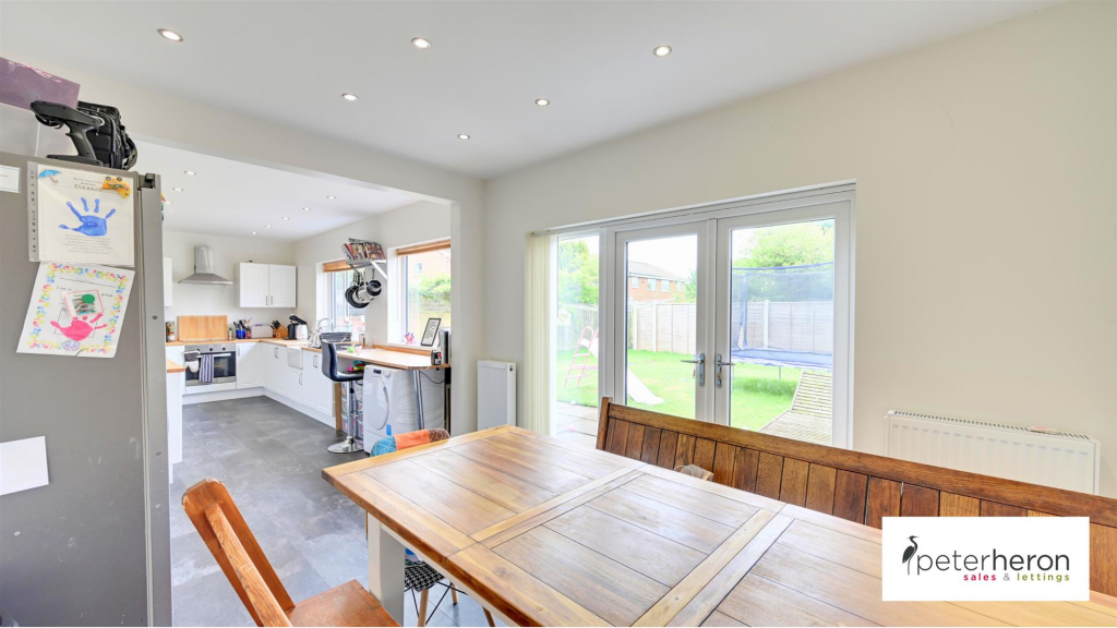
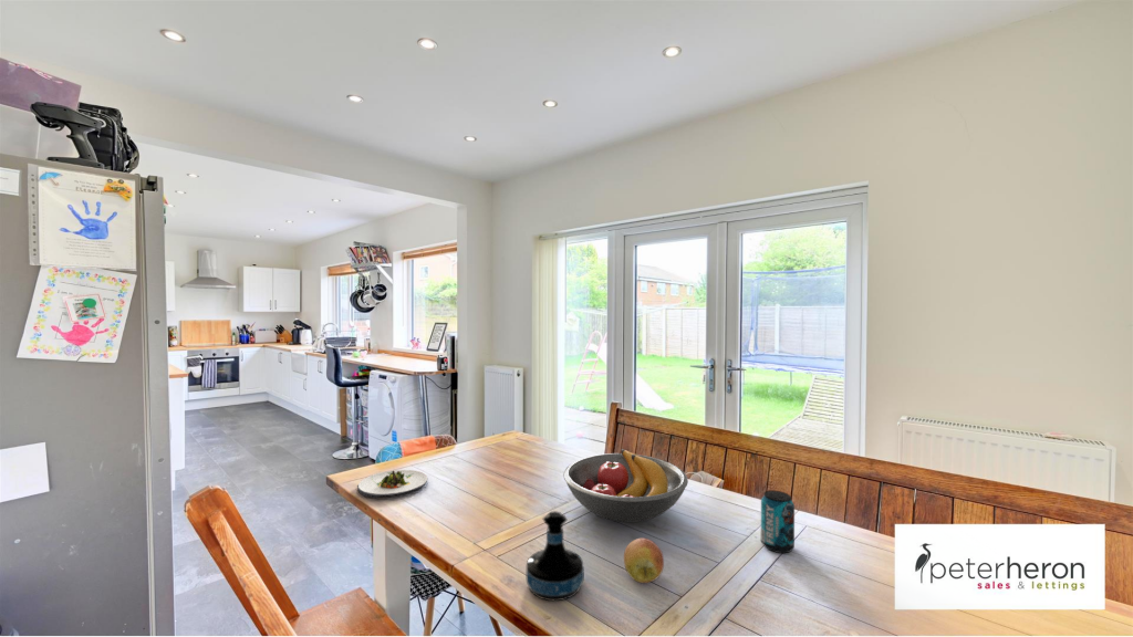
+ fruit bowl (624, 485)
+ apple (643, 558)
+ tequila bottle (554, 549)
+ salad plate (393, 478)
+ beverage can (777, 521)
